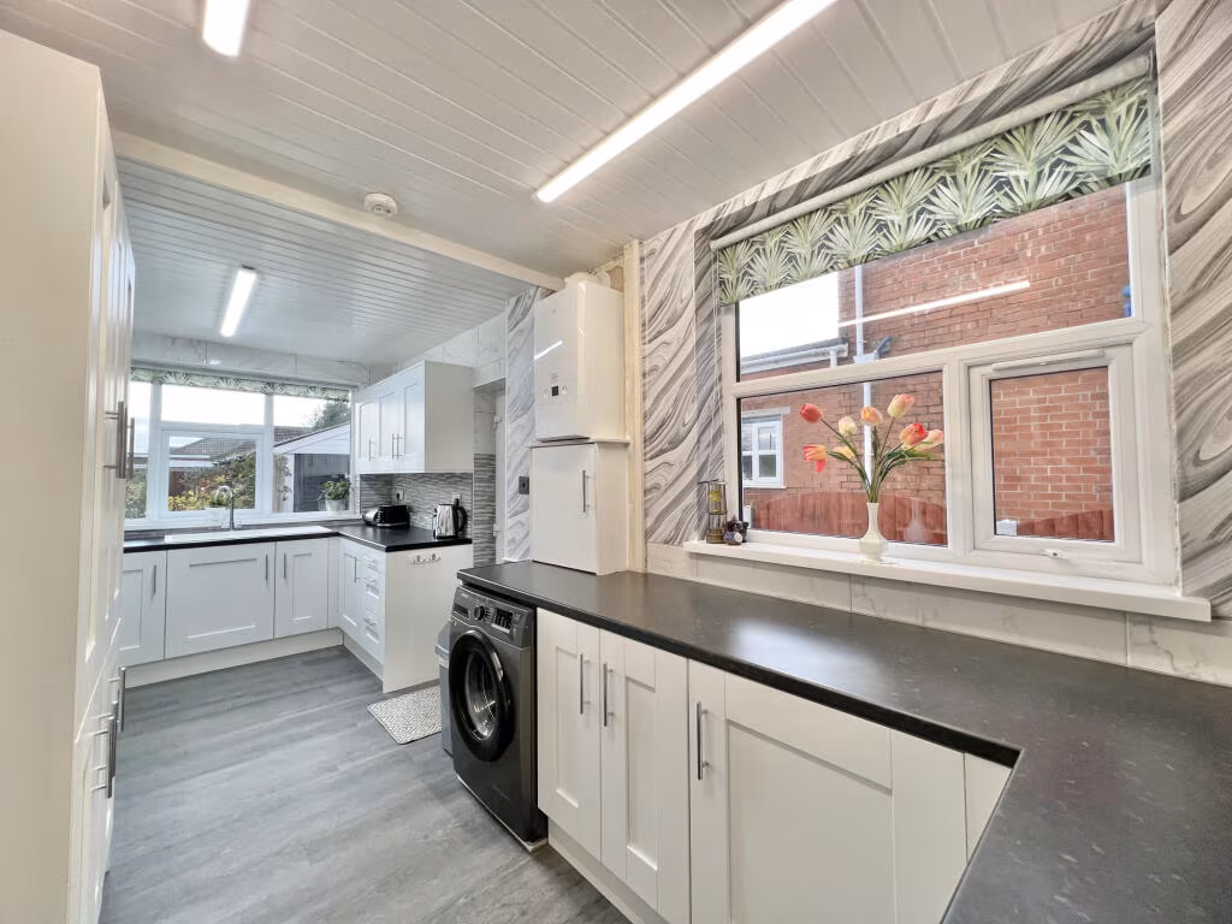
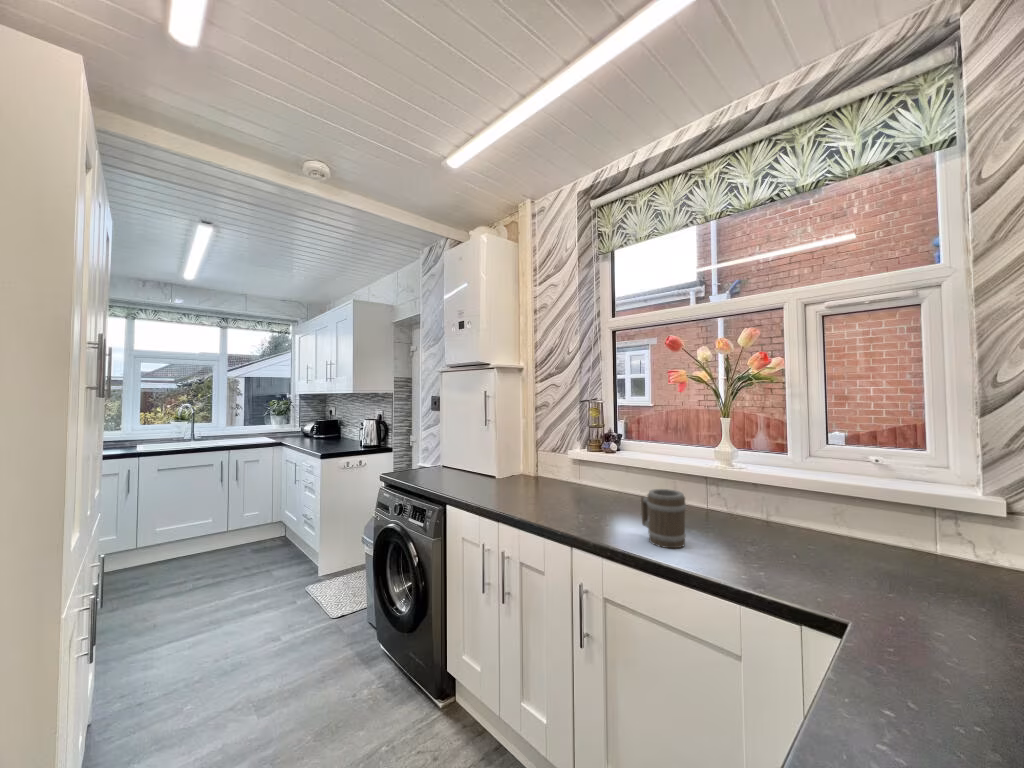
+ barrel (661, 515)
